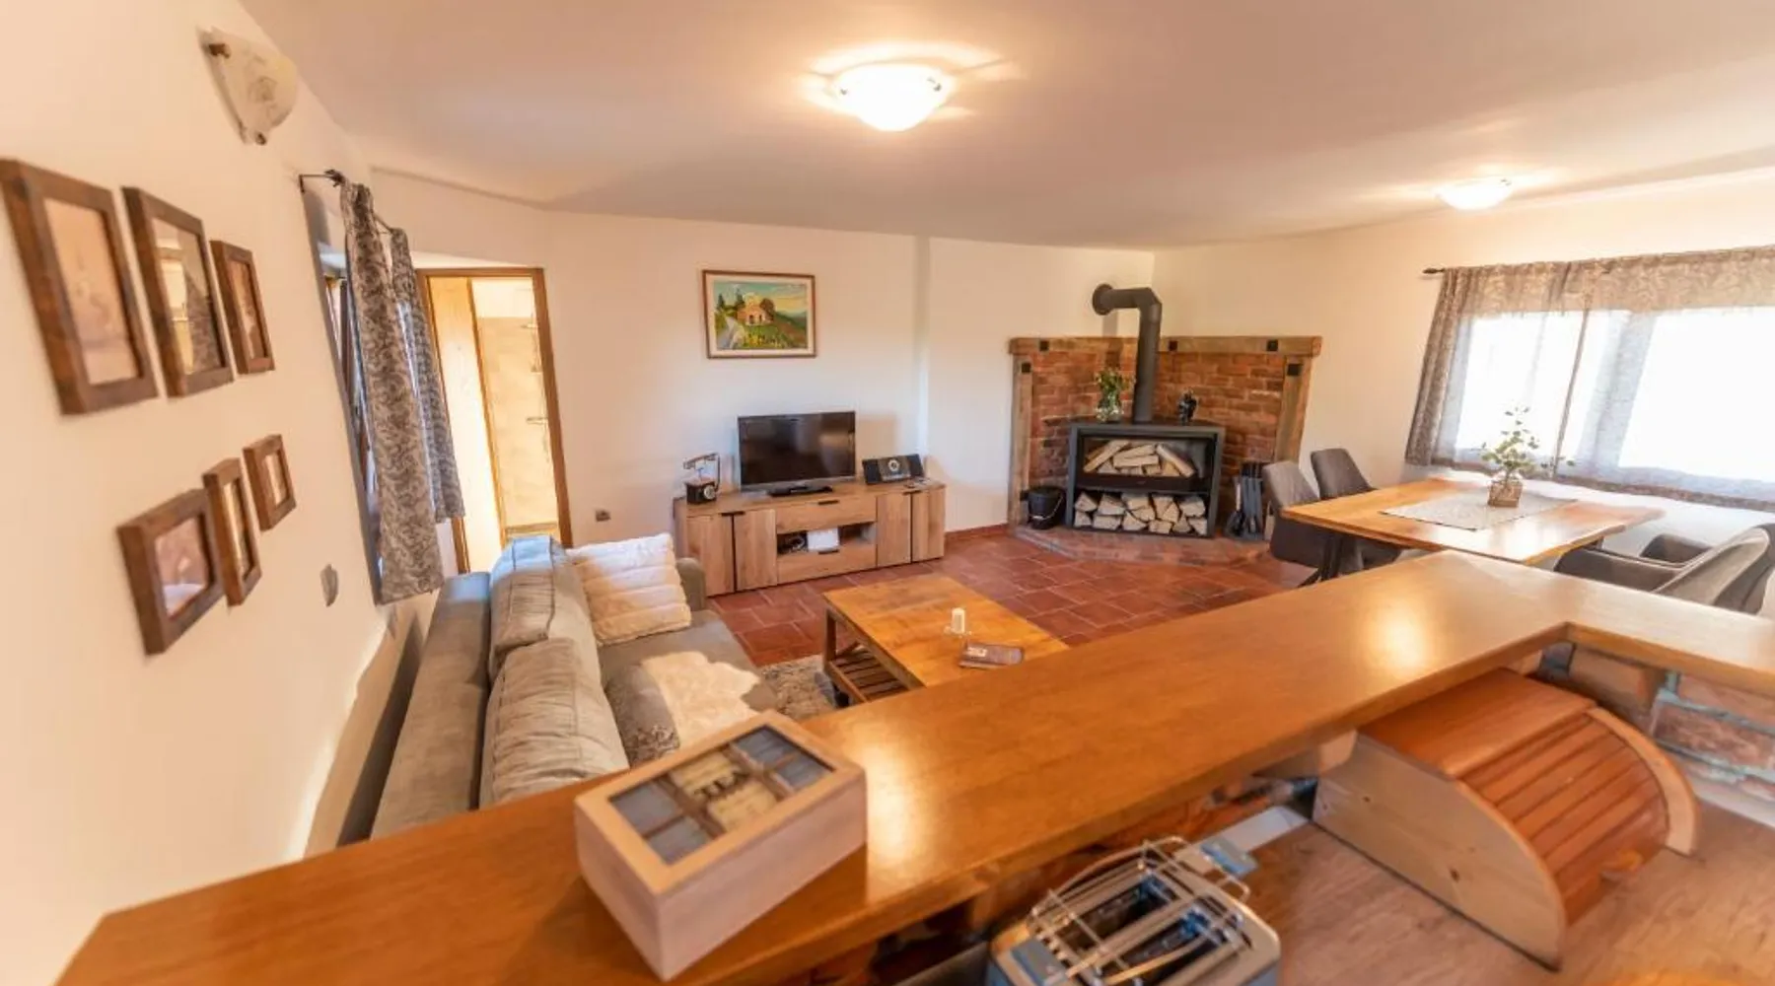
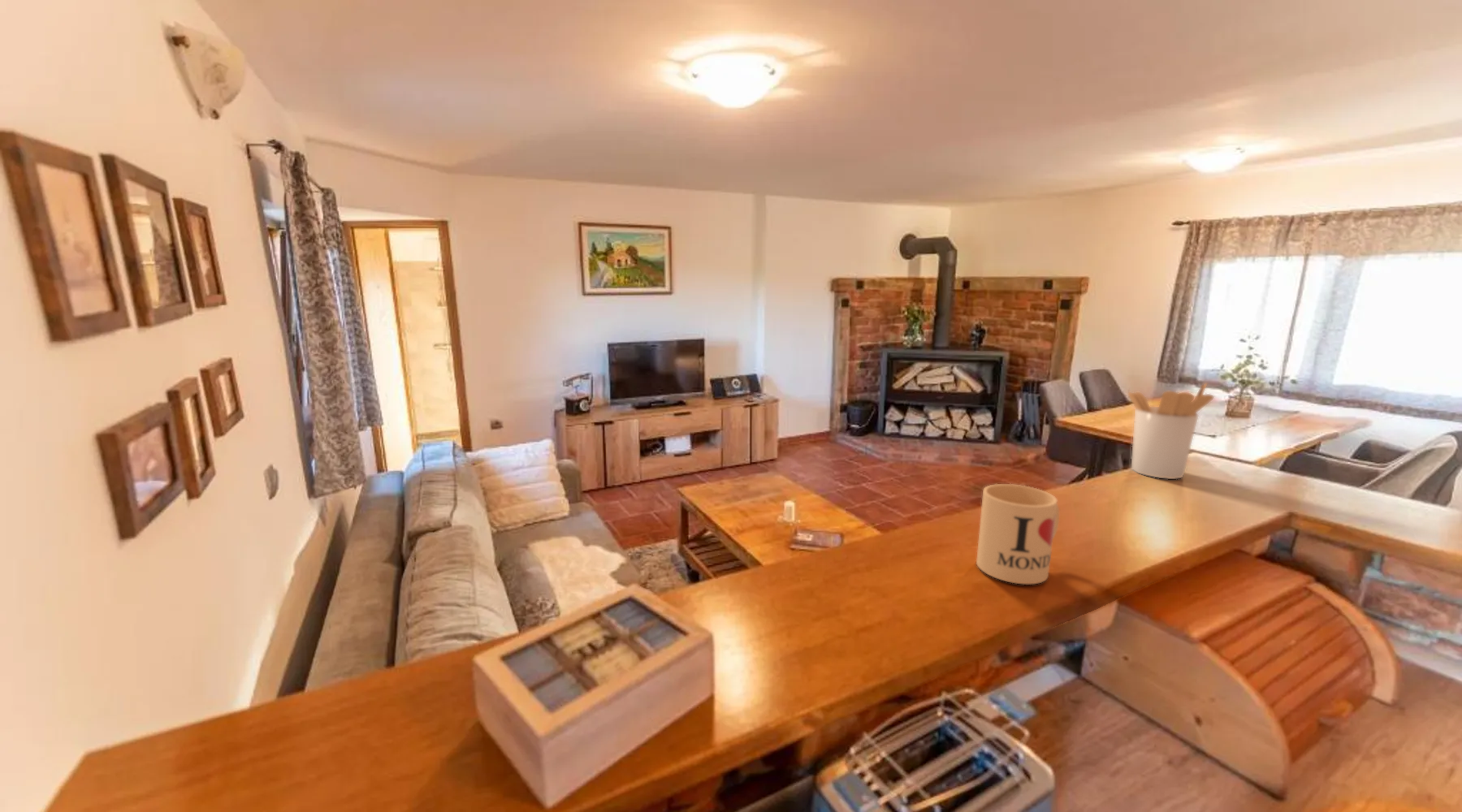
+ mug (1024, 529)
+ utensil holder (1169, 430)
